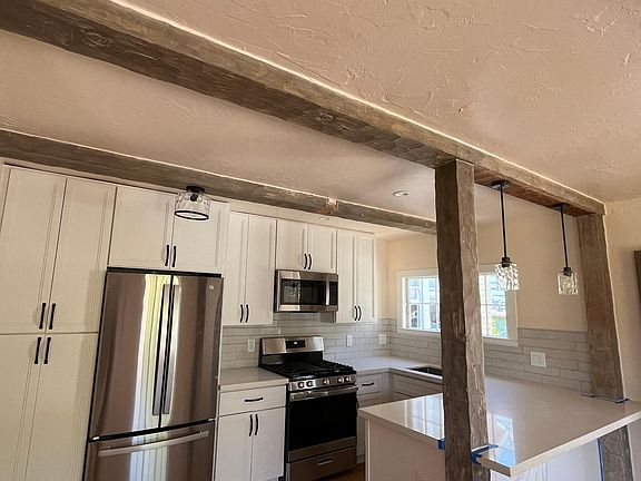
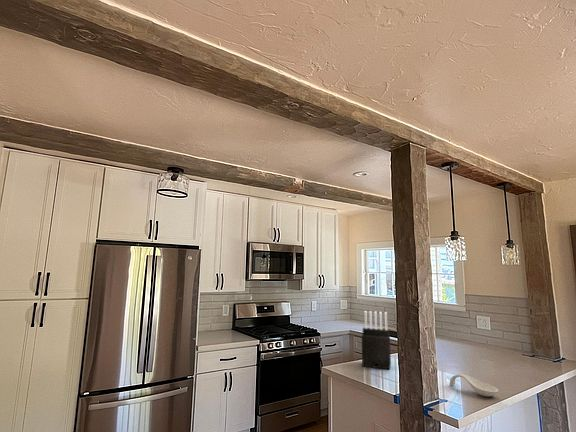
+ spoon rest (472, 384)
+ knife block (375, 338)
